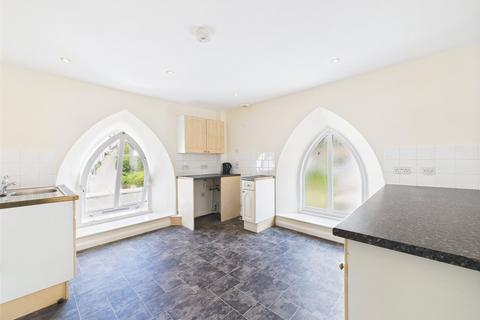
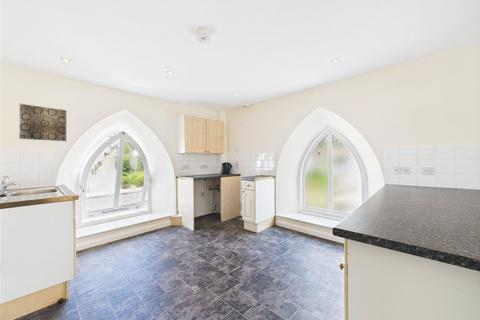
+ wall art (44, 123)
